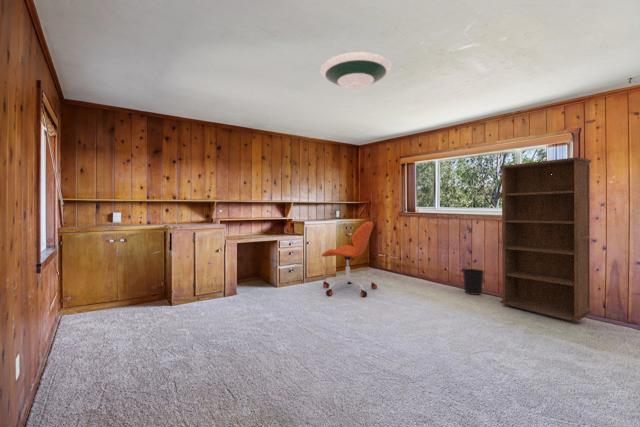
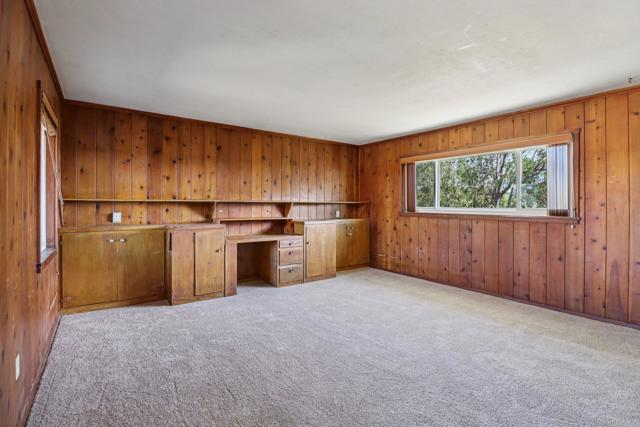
- bookcase (543, 237)
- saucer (355, 78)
- wastebasket (473, 281)
- office chair (349, 255)
